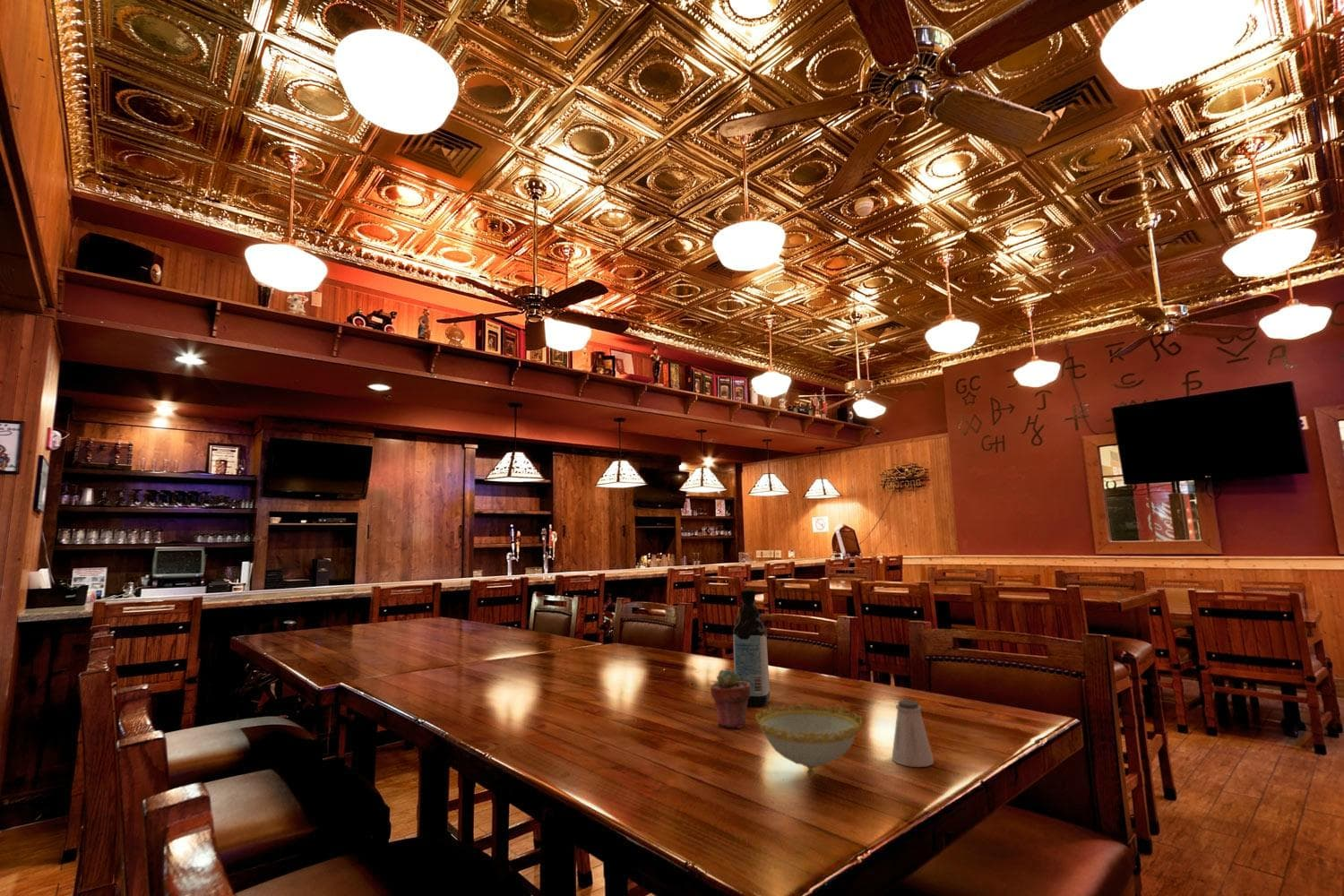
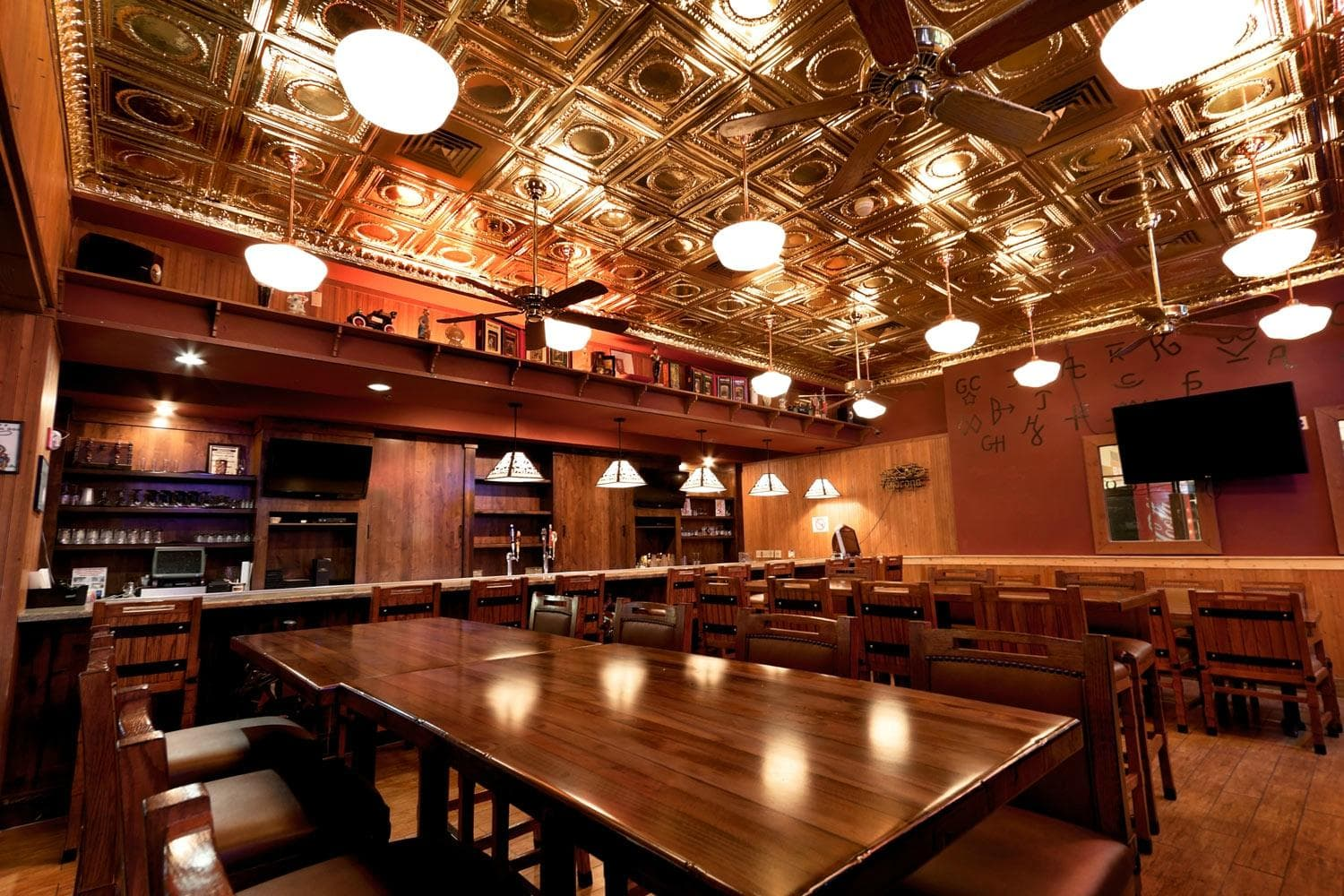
- decorative bowl (809, 745)
- water bottle (750, 645)
- saltshaker (909, 730)
- potted succulent (730, 696)
